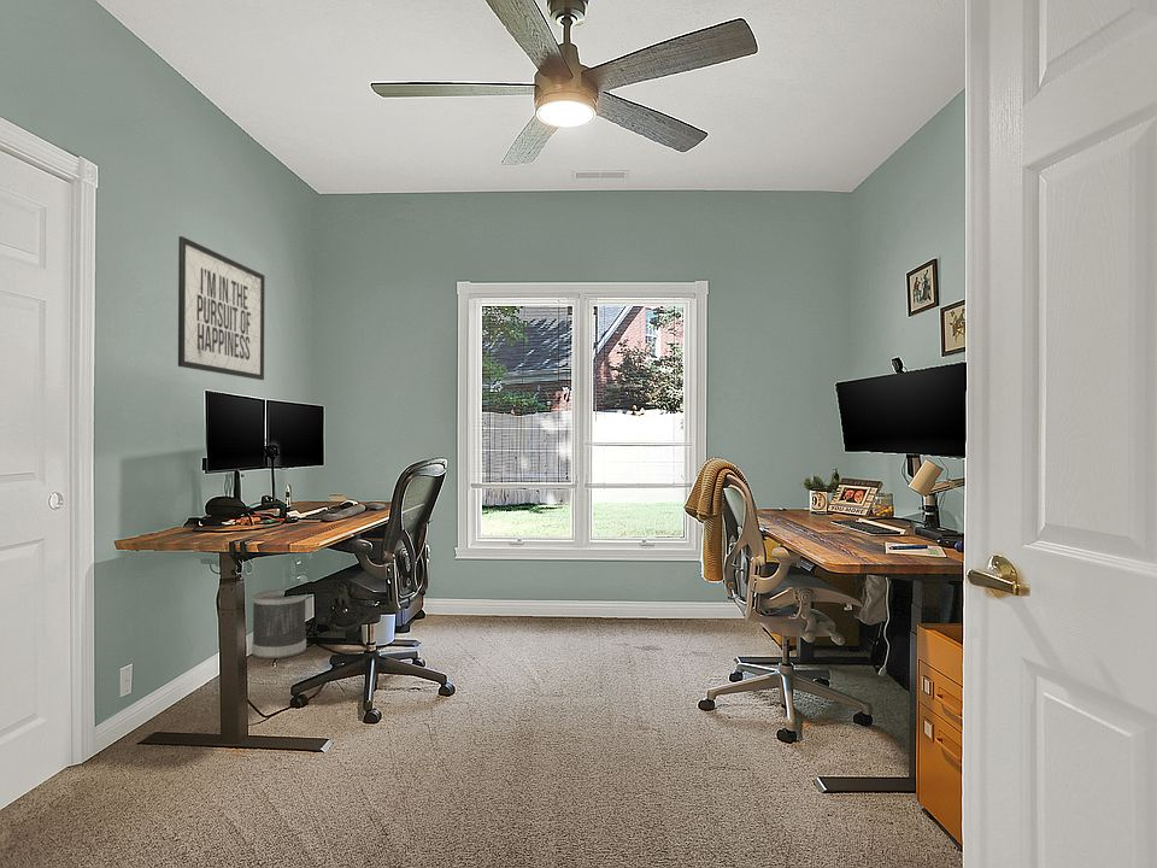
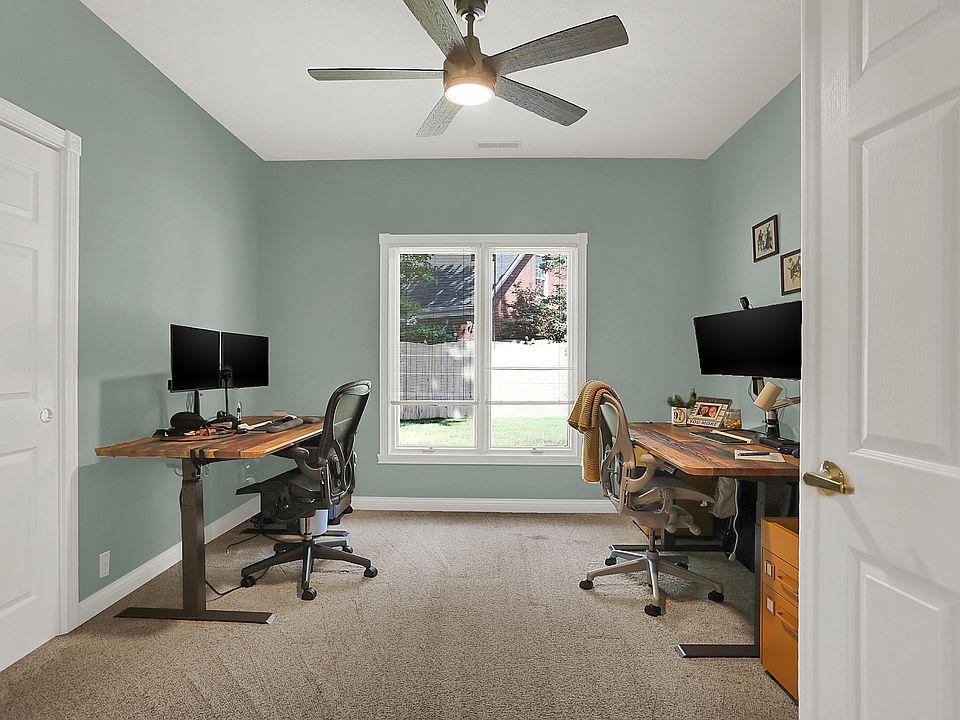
- wastebasket (278, 622)
- mirror (225, 316)
